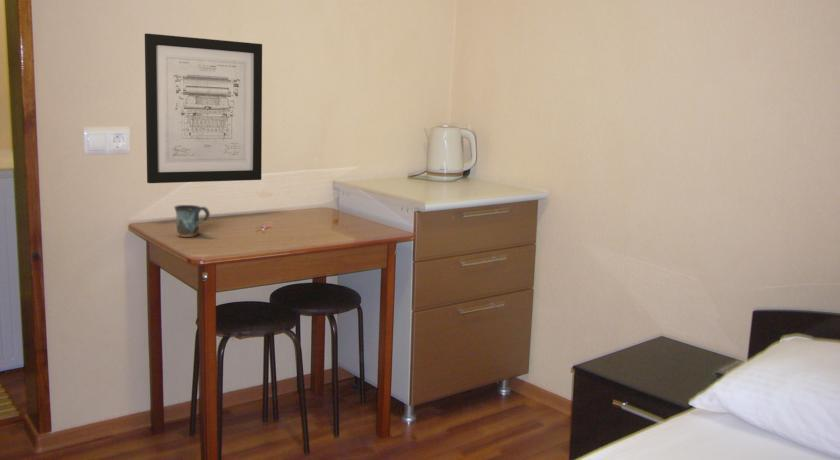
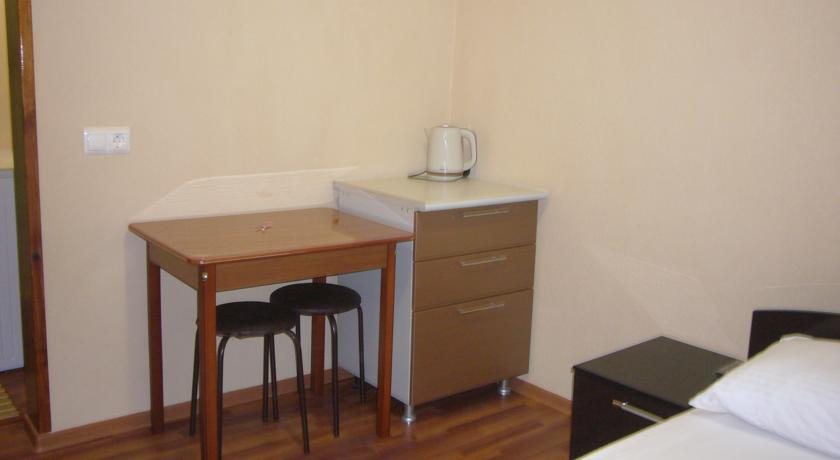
- wall art (206, 111)
- mug (190, 221)
